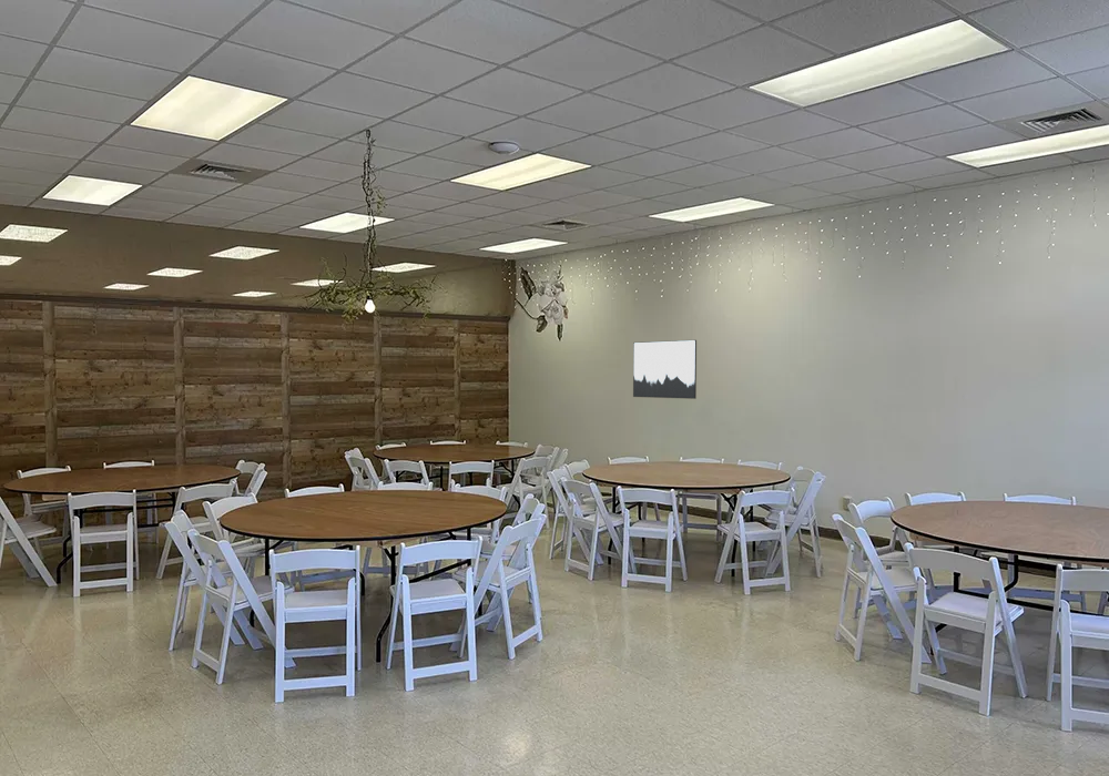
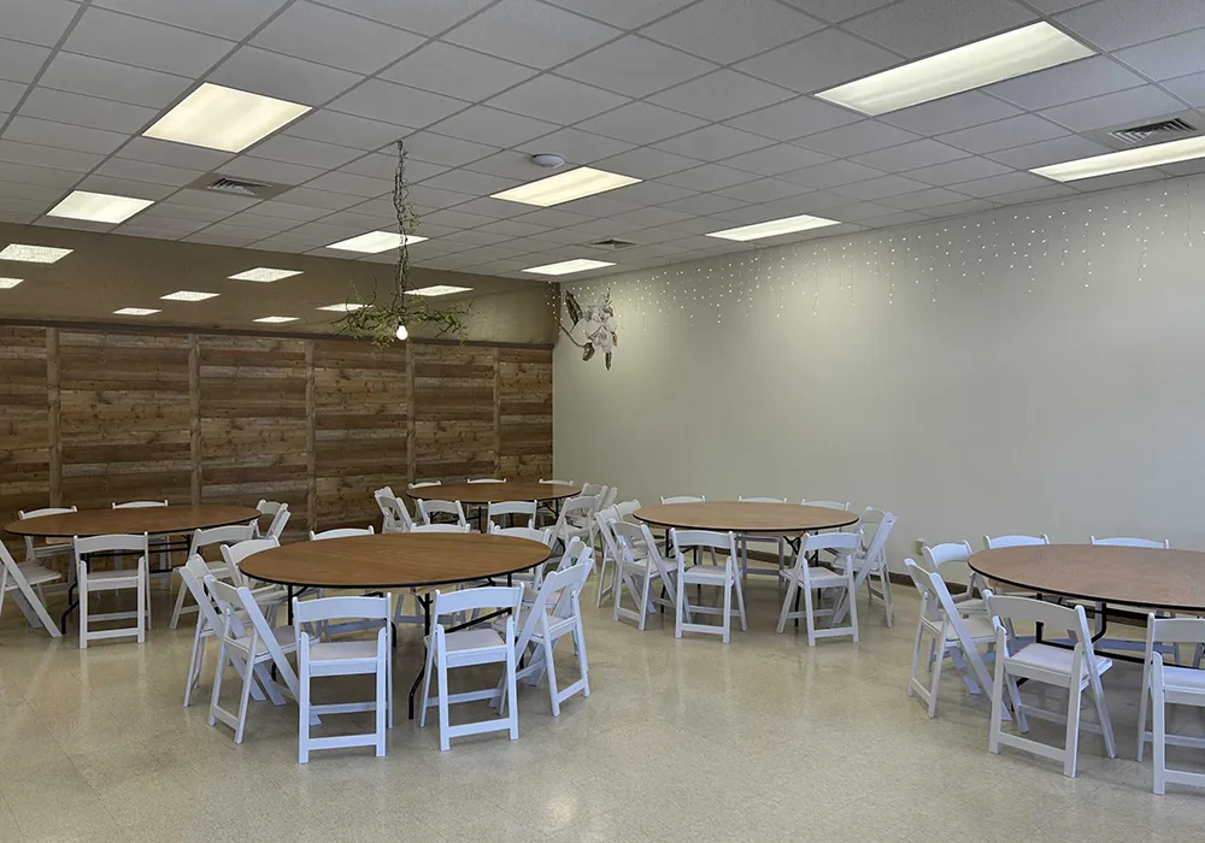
- wall art (663, 369)
